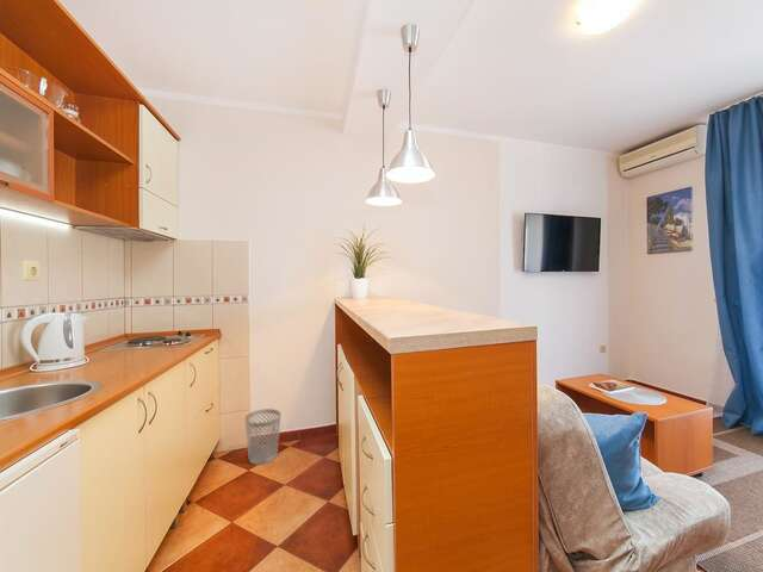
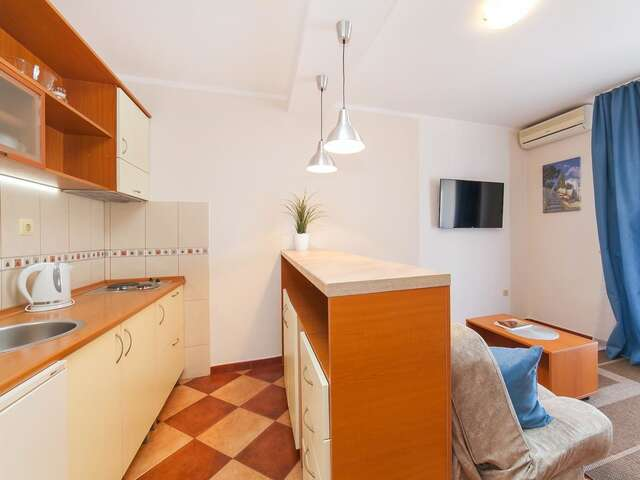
- wastebasket (262, 435)
